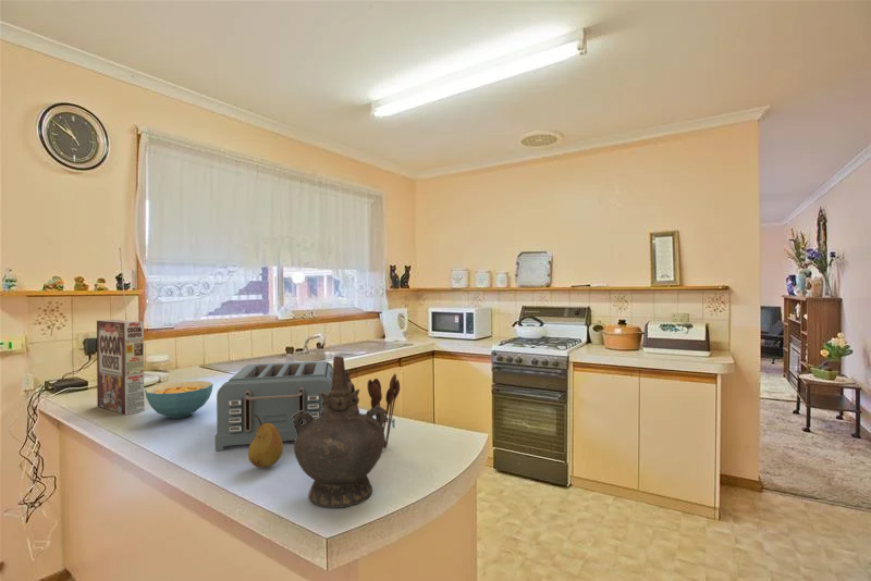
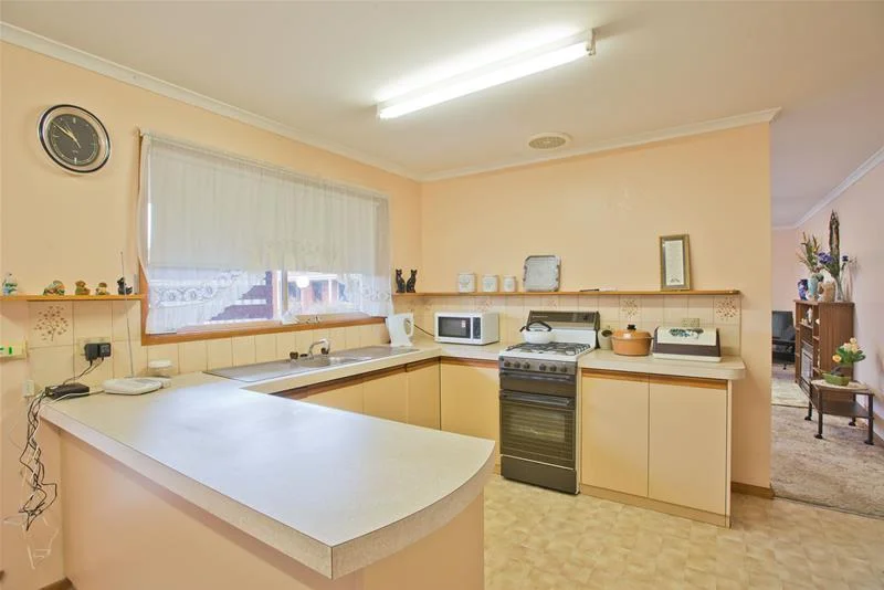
- cereal box (120, 364)
- cereal bowl (180, 400)
- utensil holder (387, 410)
- ceremonial vessel (341, 423)
- toaster (282, 399)
- fruit (266, 441)
